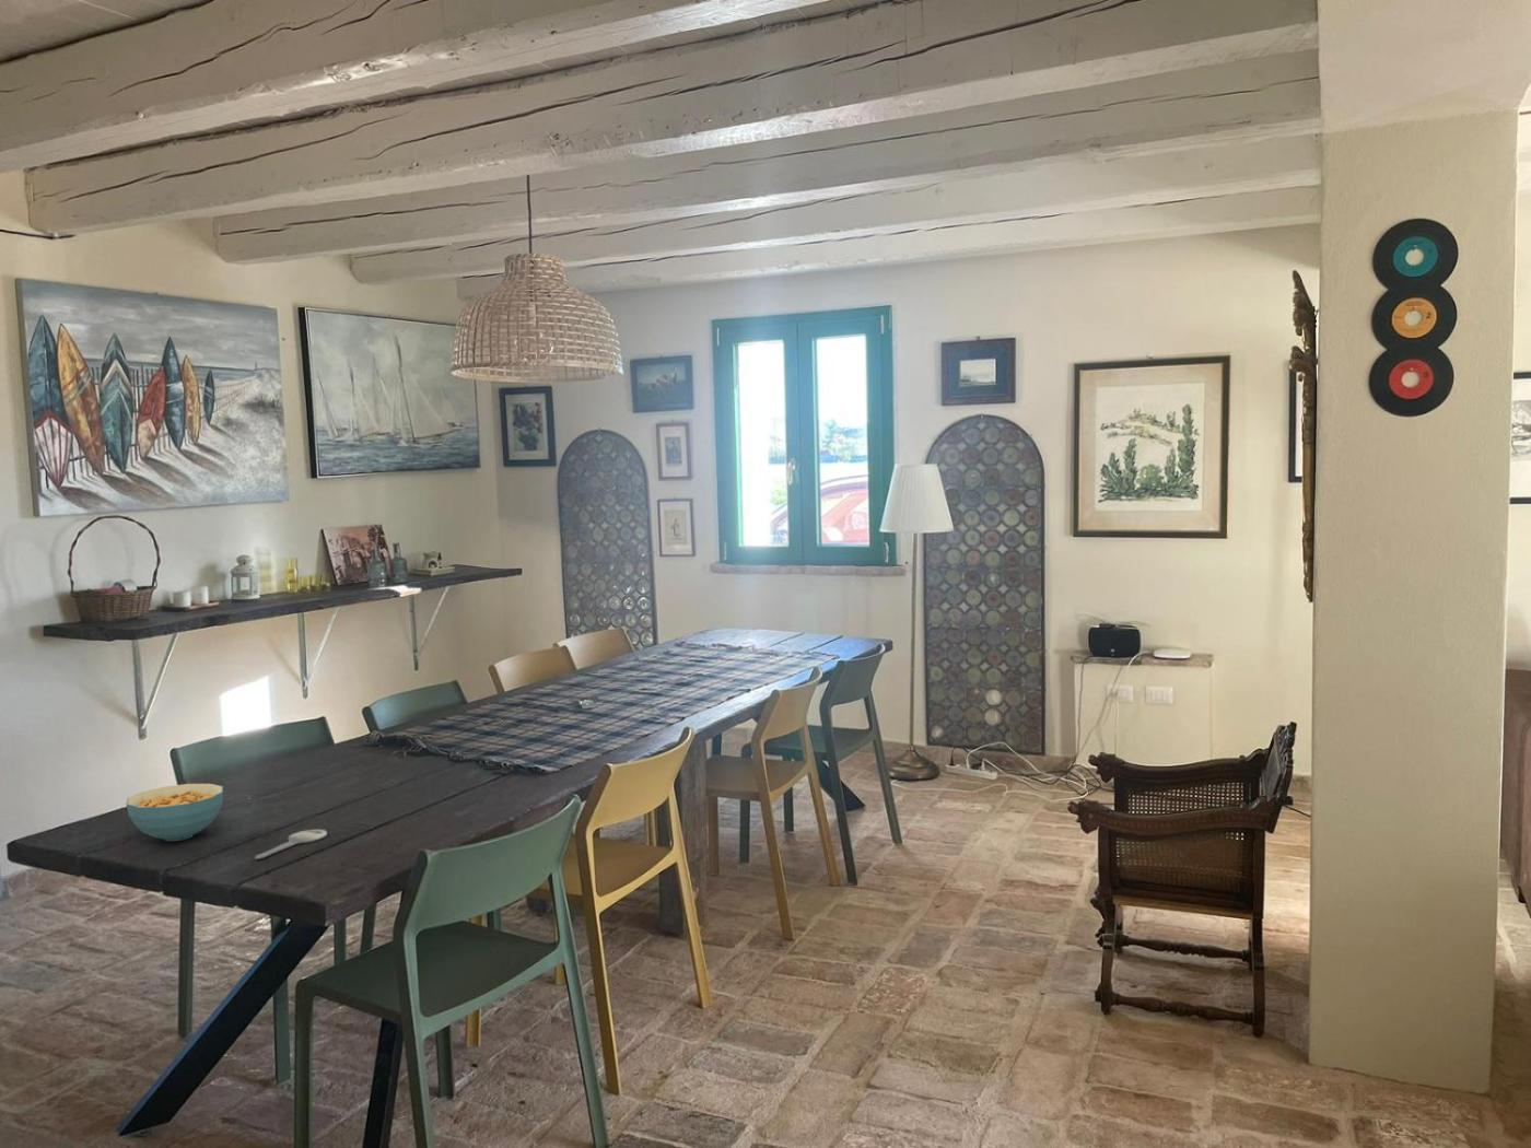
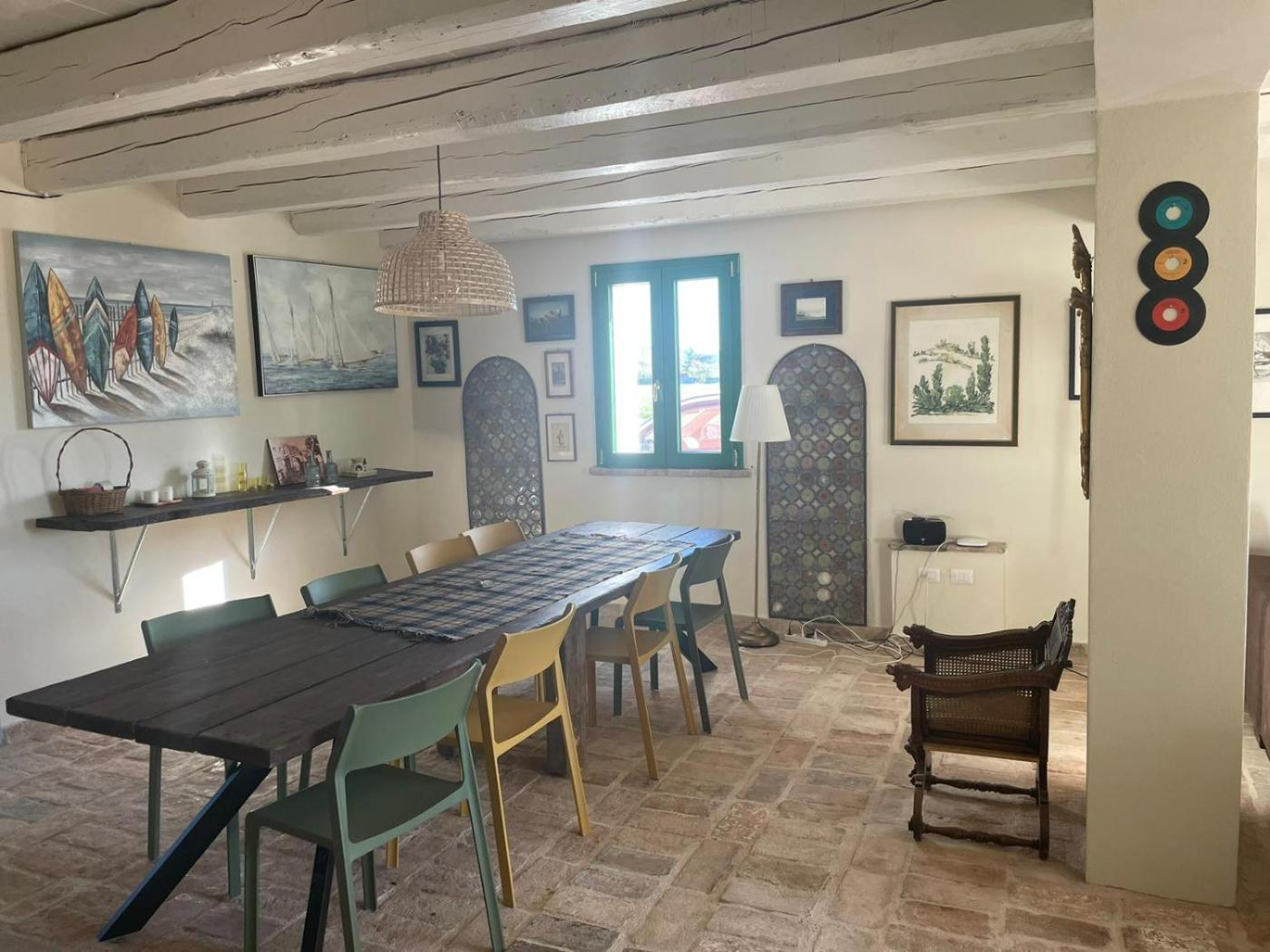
- key (288, 843)
- cereal bowl (177, 815)
